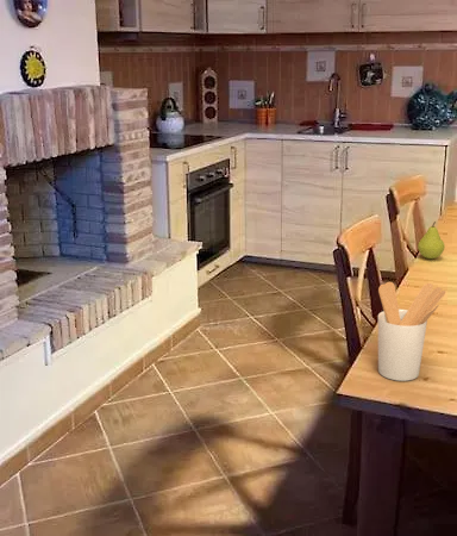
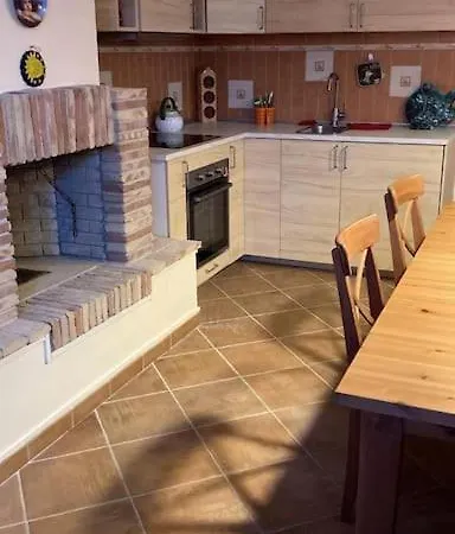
- fruit (431, 239)
- utensil holder (411, 329)
